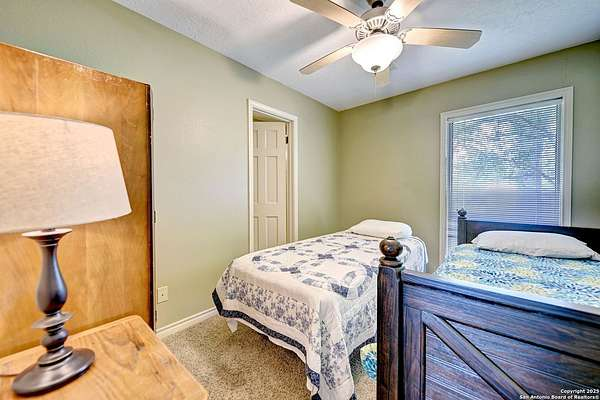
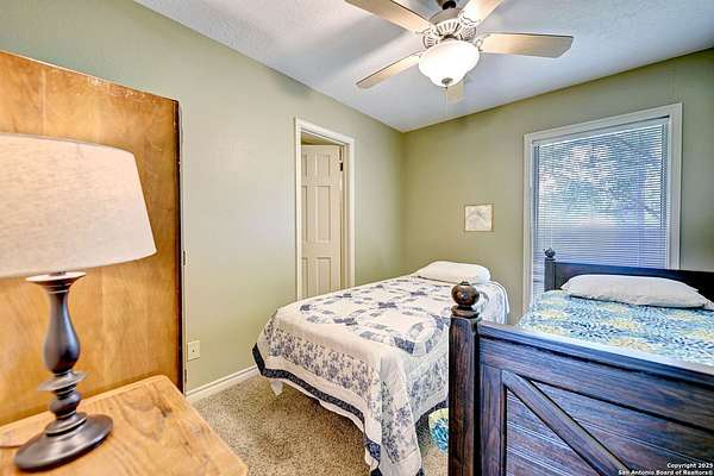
+ wall art (478, 218)
